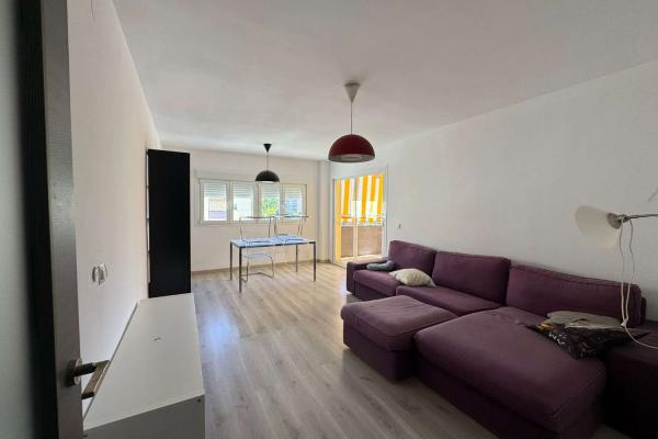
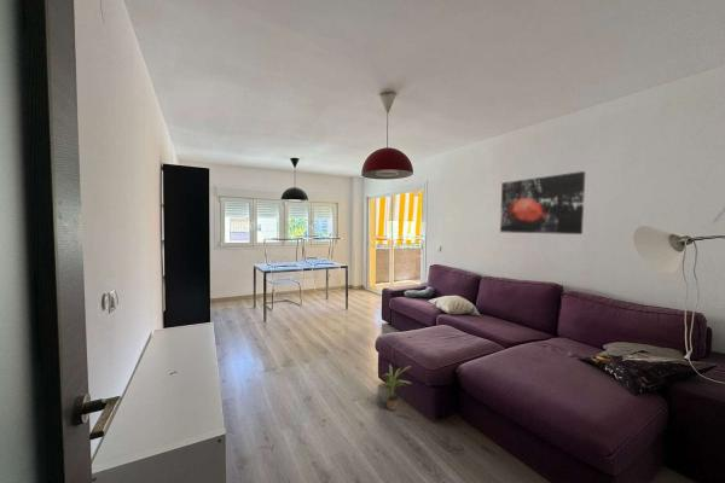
+ potted plant (392, 388)
+ wall art (536, 205)
